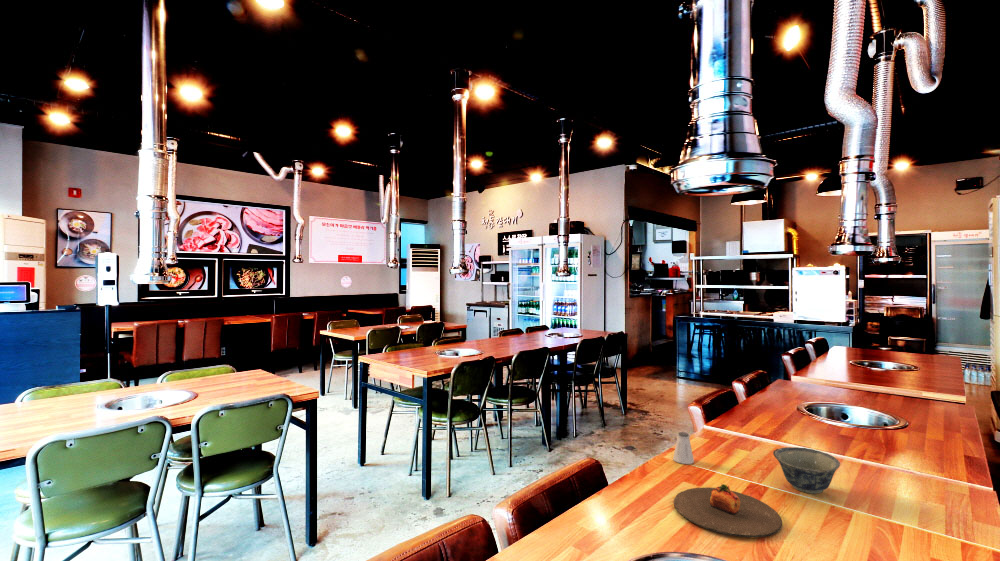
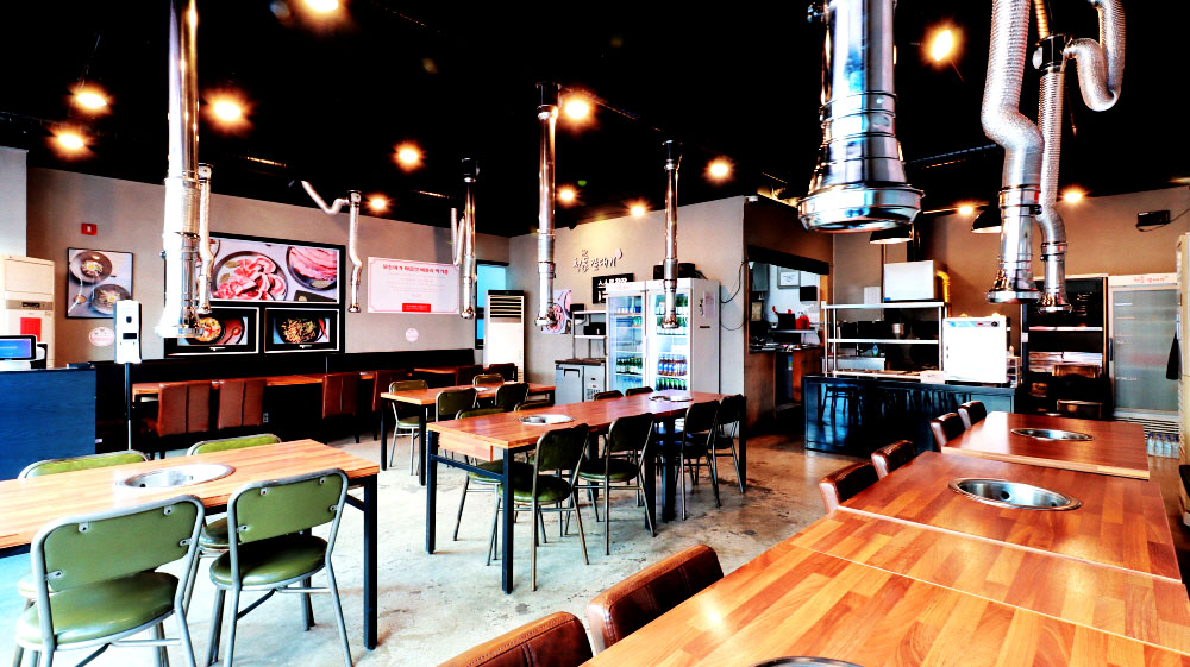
- bowl (805, 472)
- saltshaker (683, 446)
- plate (725, 498)
